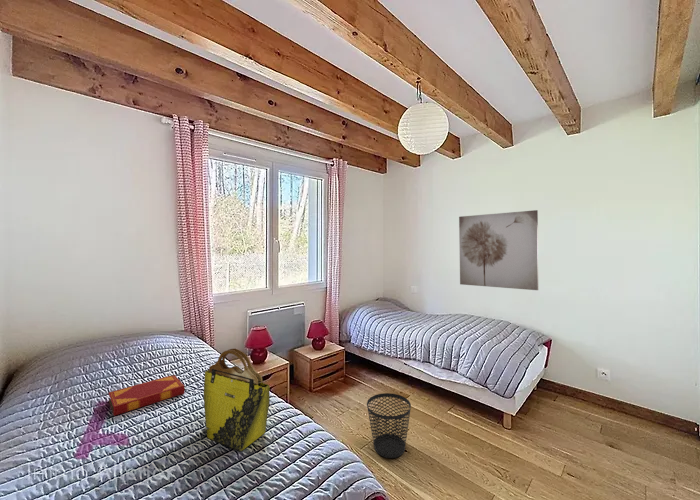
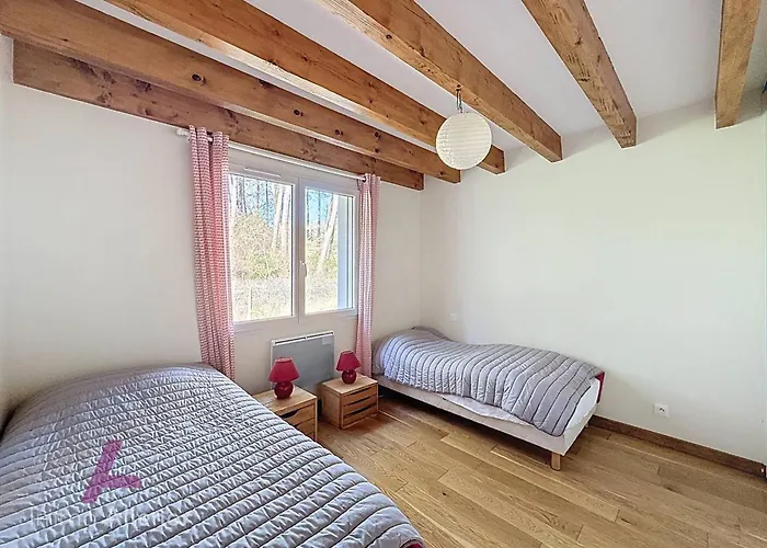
- wall art (495, 250)
- hardback book (147, 393)
- wastebasket (389, 426)
- tote bag (235, 392)
